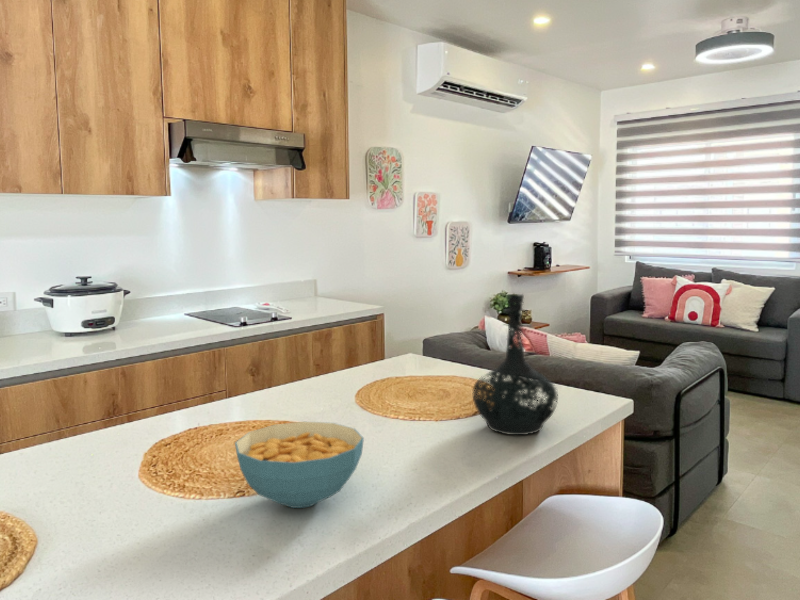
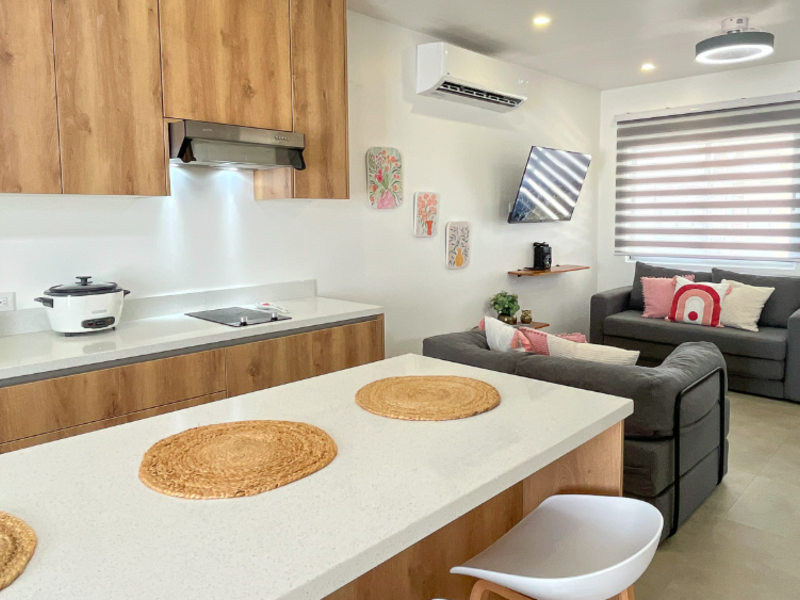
- cereal bowl (300, 470)
- bottle (515, 361)
